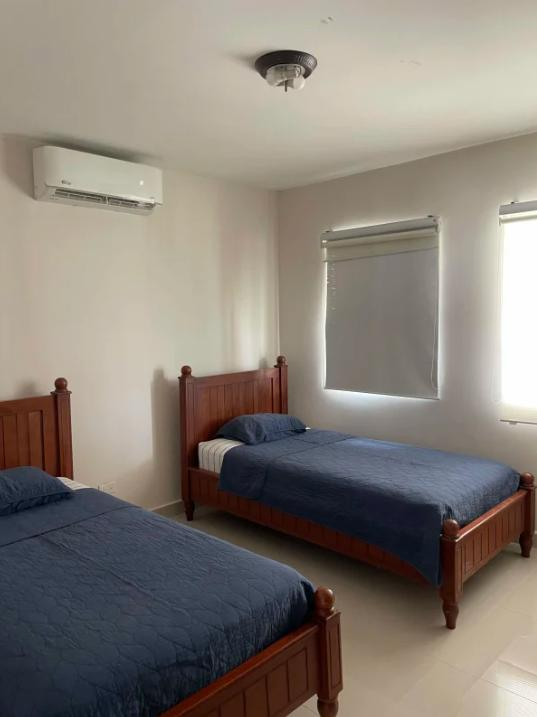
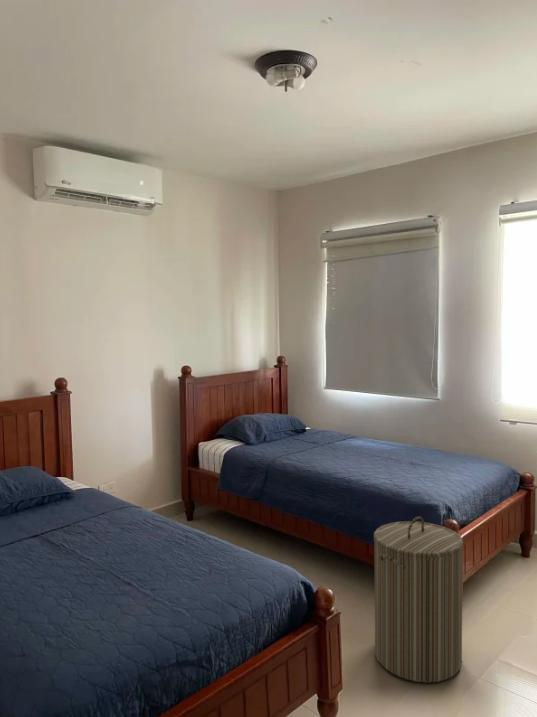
+ laundry hamper (417, 587)
